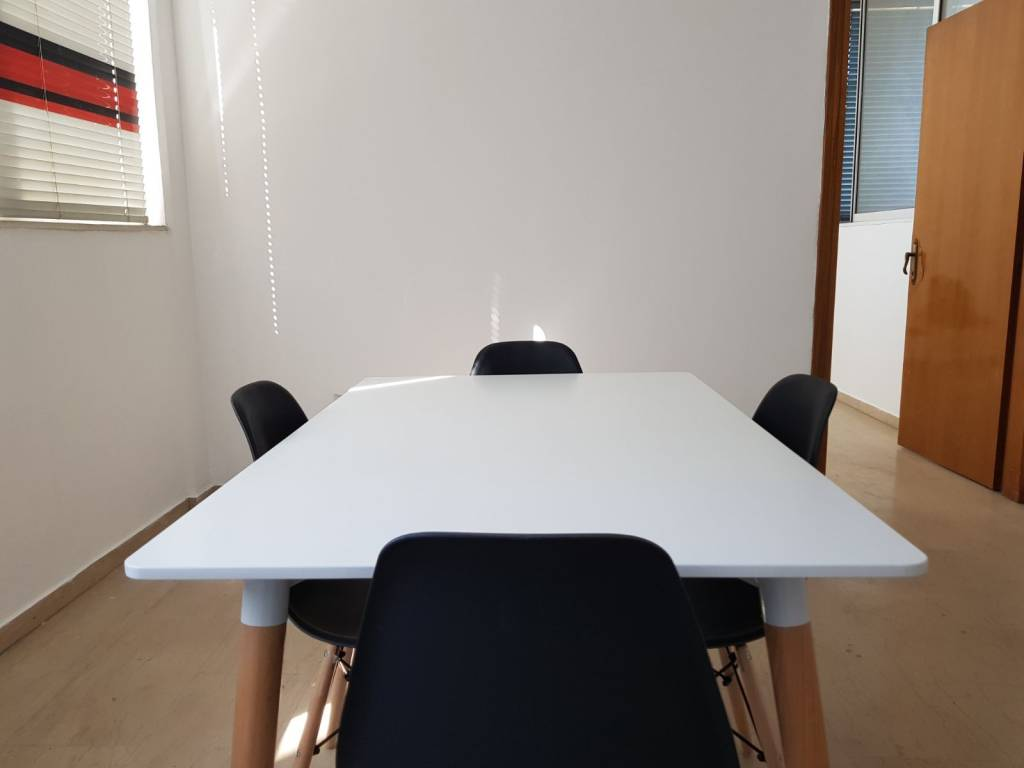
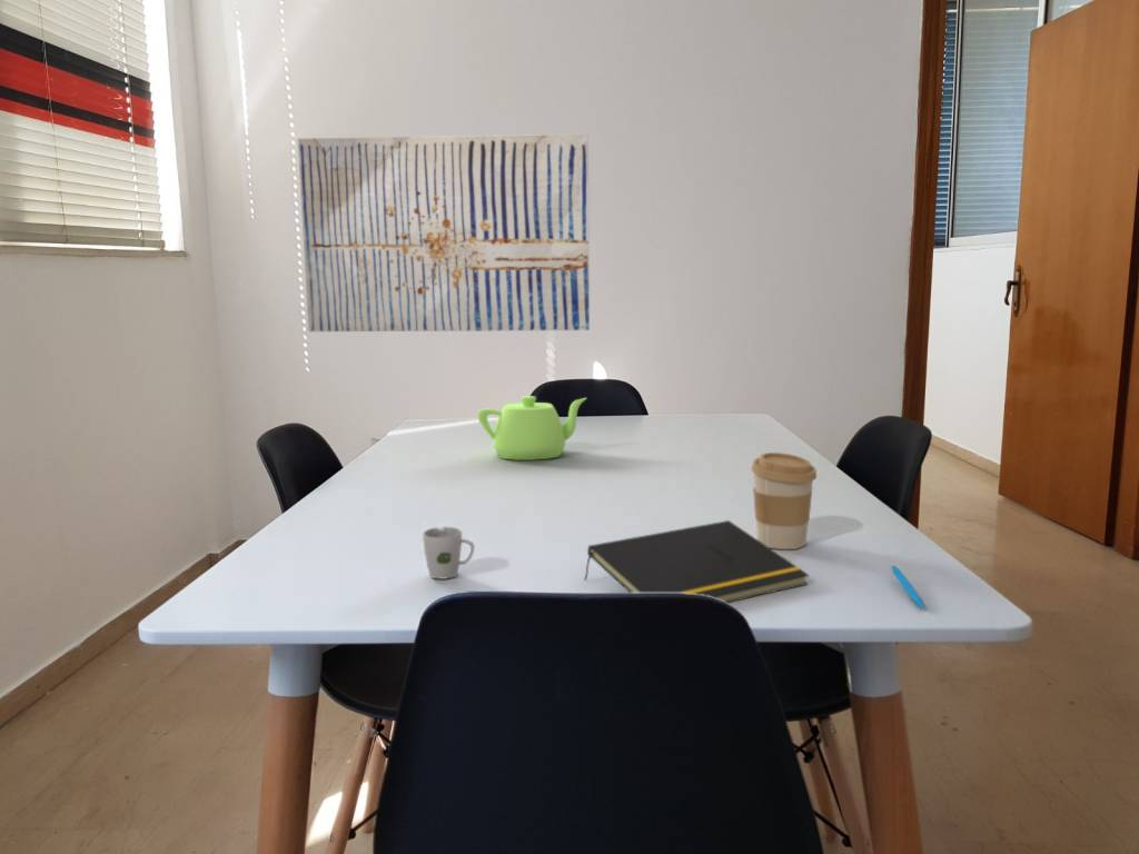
+ coffee cup (782, 499)
+ pen (907, 585)
+ teapot (533, 425)
+ cup (448, 538)
+ notepad (696, 564)
+ wall art (445, 235)
